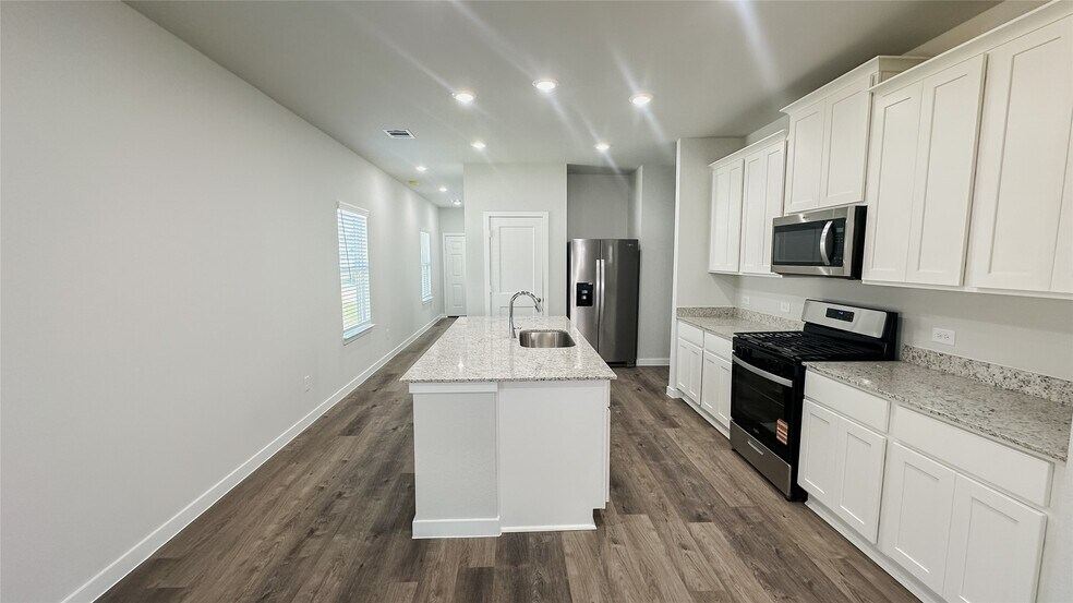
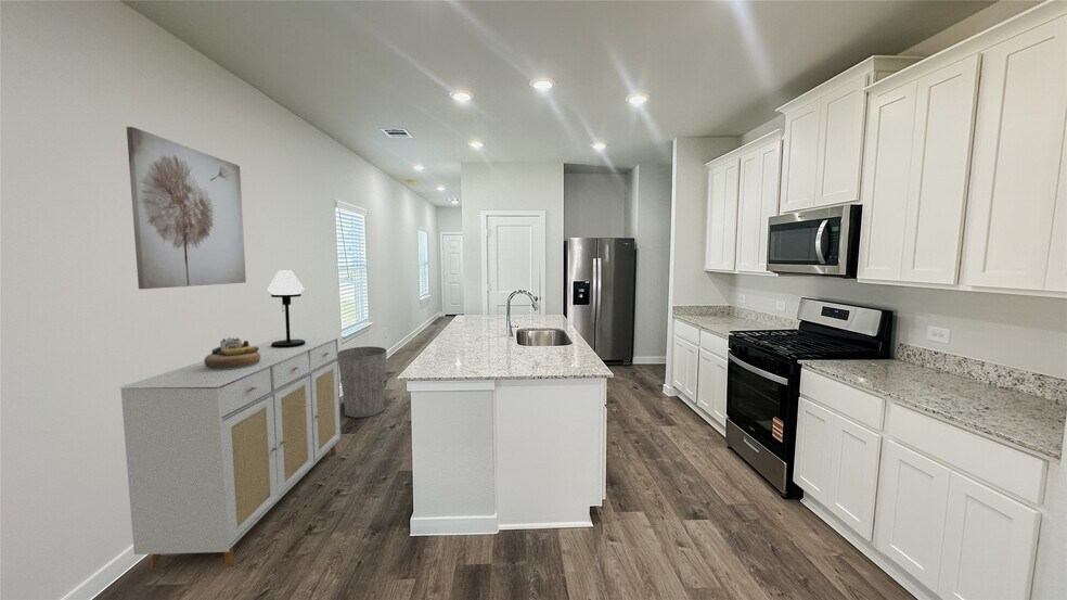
+ trash can (363, 378)
+ sideboard (261, 427)
+ table lamp (286, 308)
+ wall art (196, 218)
+ decorative bowl (232, 350)
